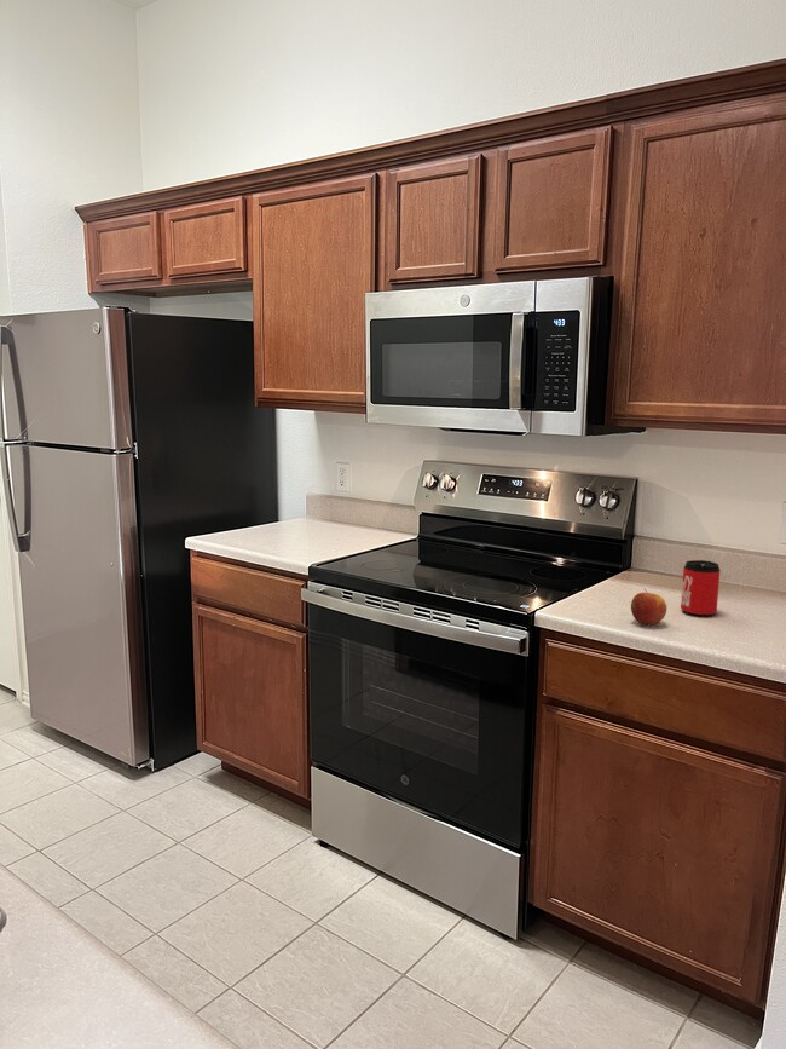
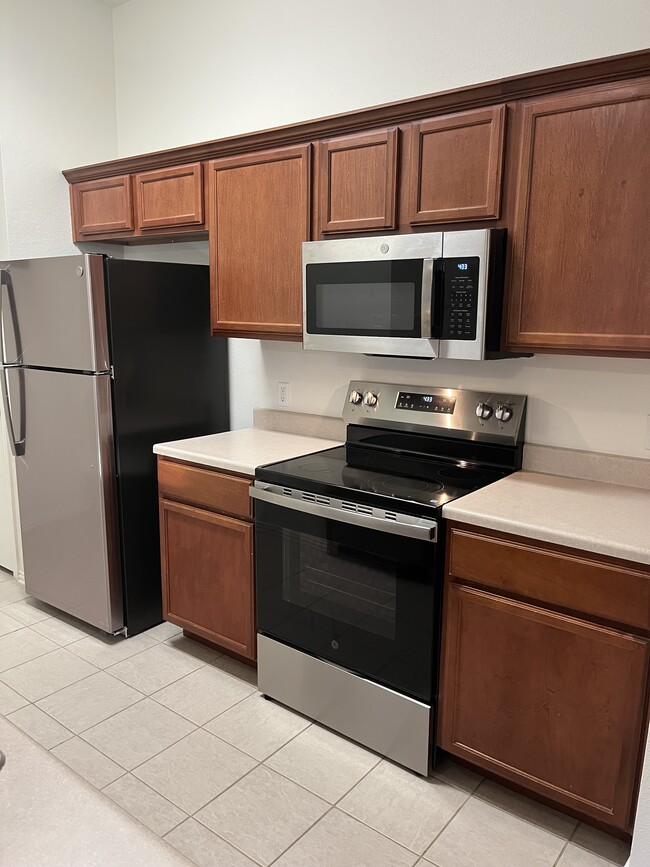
- can (700, 587)
- apple (648, 606)
